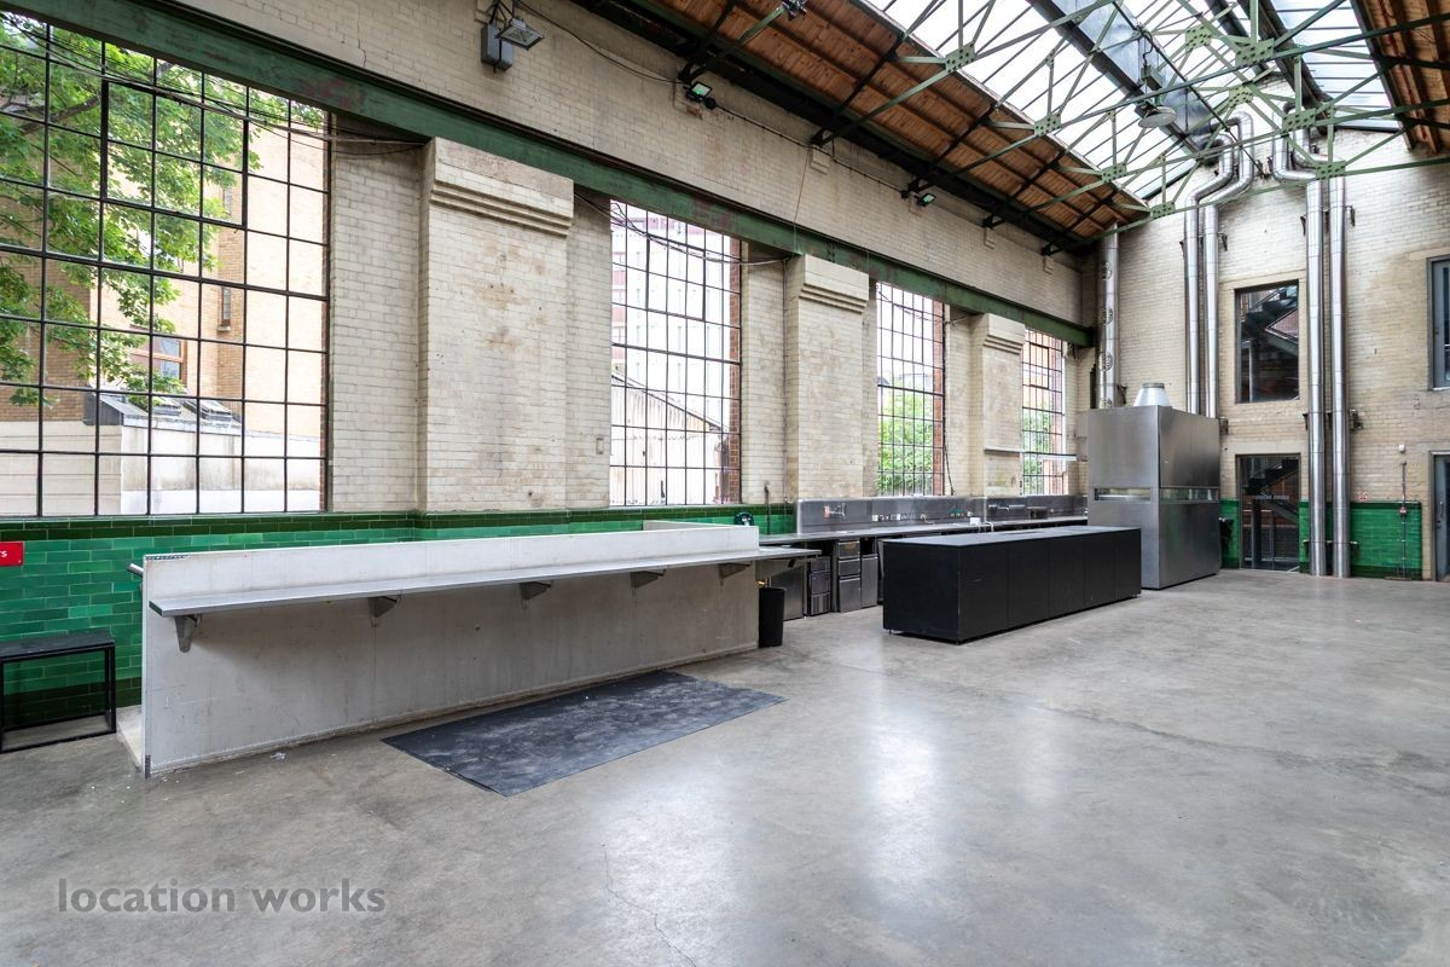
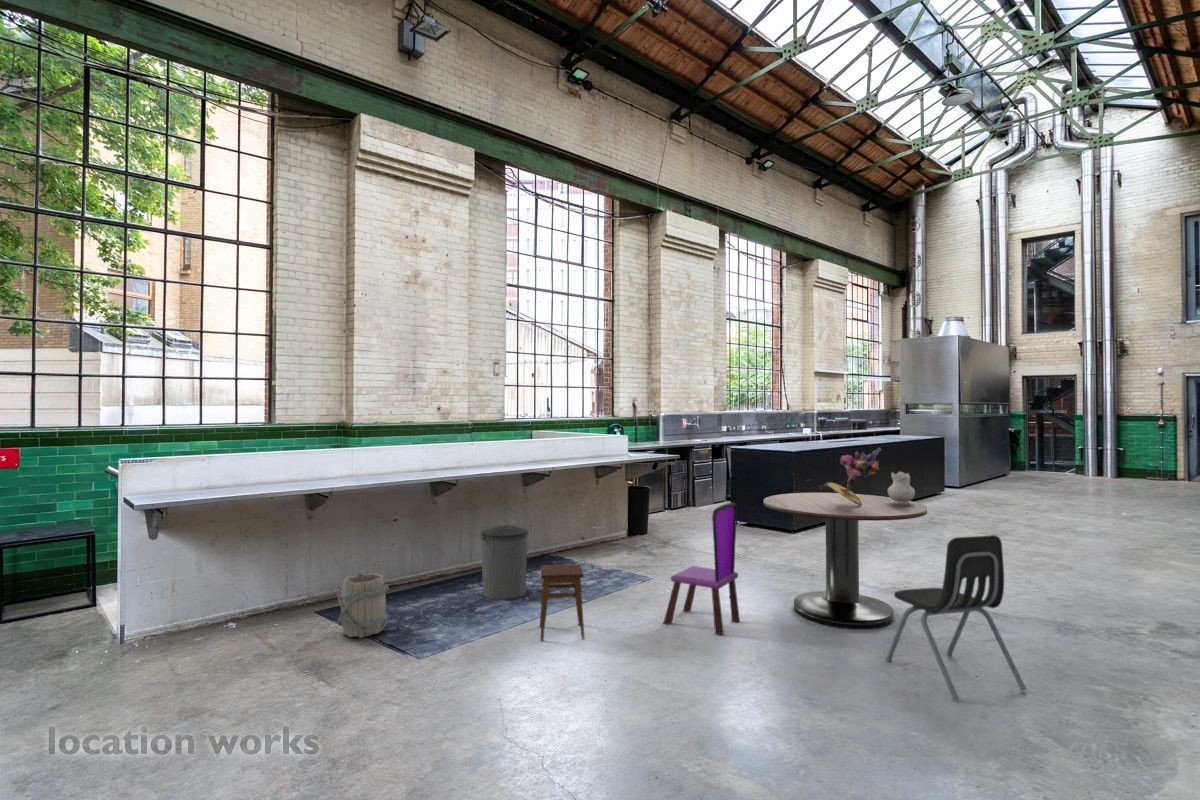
+ ceramic pitcher (902, 487)
+ dining table (842, 557)
+ trash can (504, 558)
+ dining chair (701, 567)
+ stool (561, 597)
+ bouquet (850, 475)
+ bucket (363, 603)
+ dining chair (950, 602)
